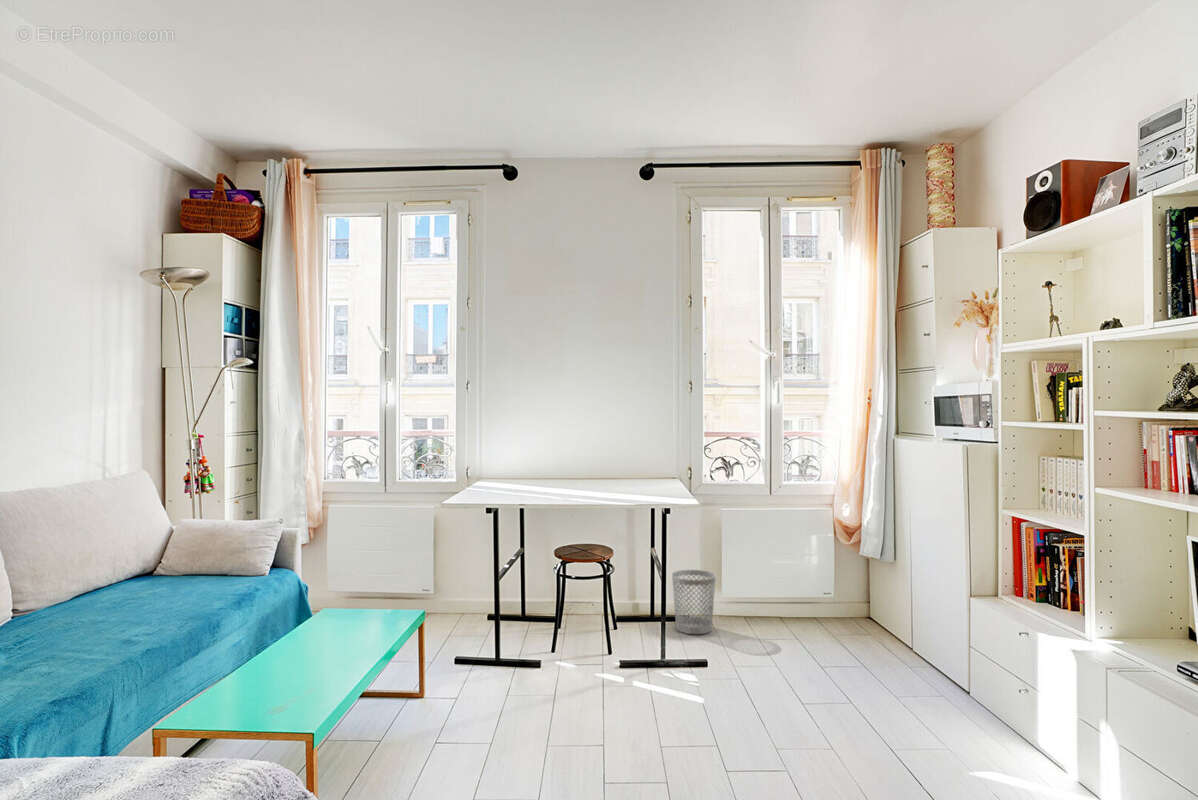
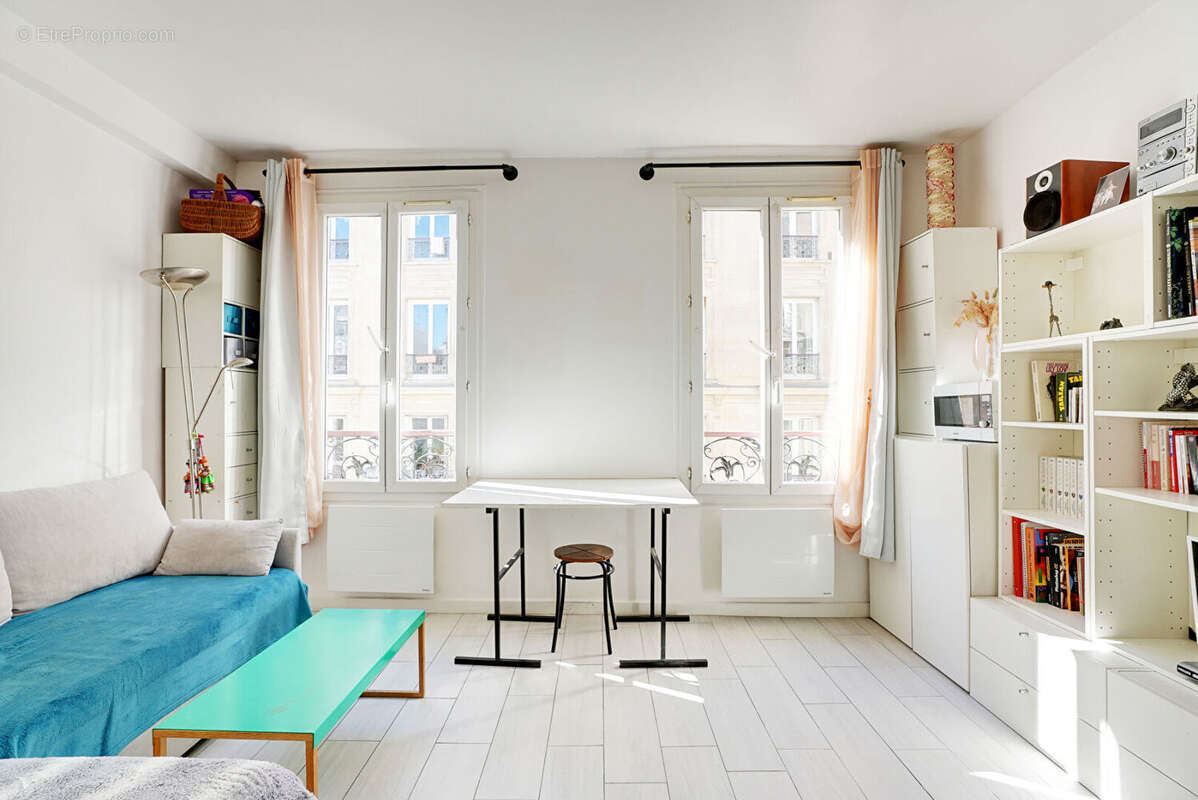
- wastebasket (694, 602)
